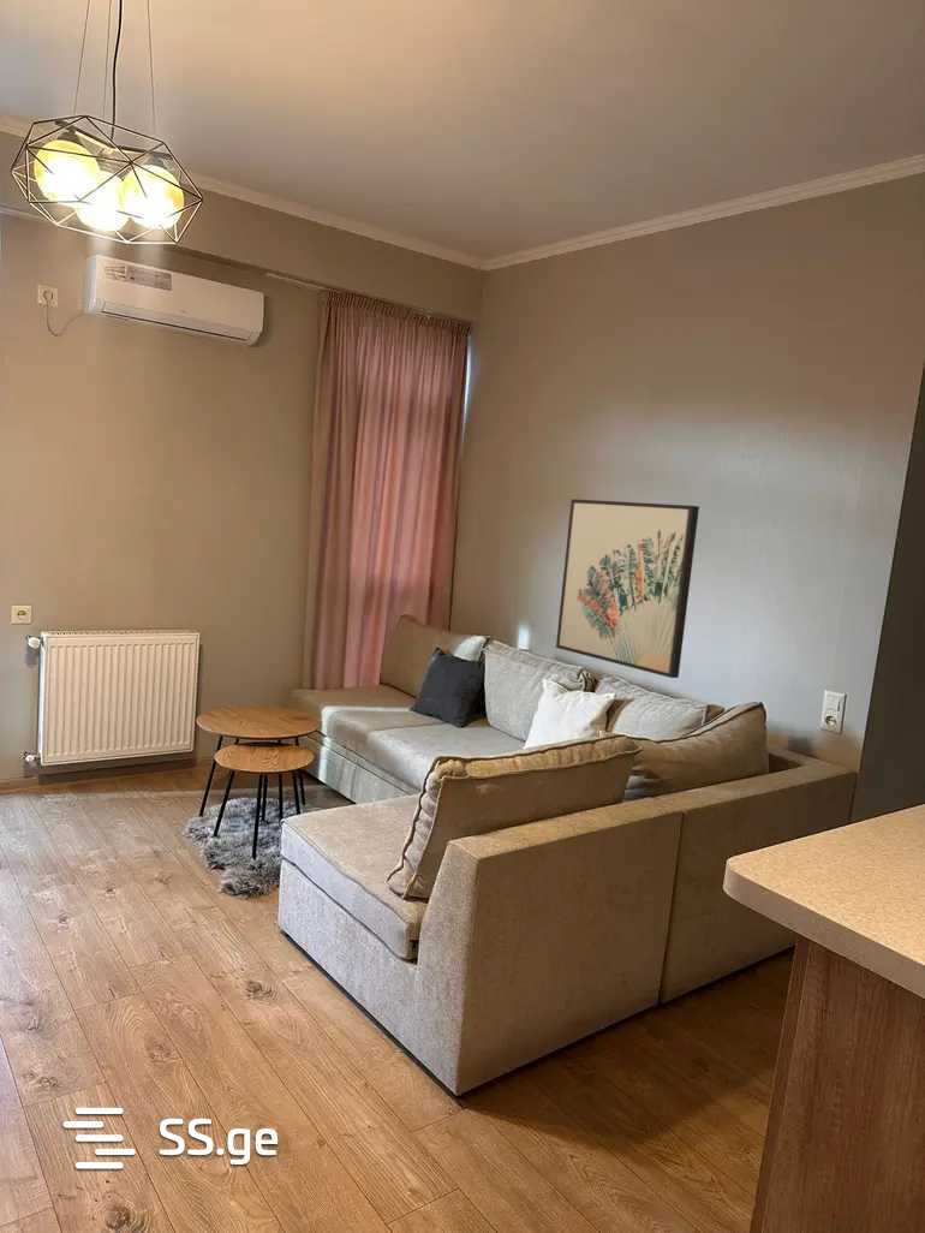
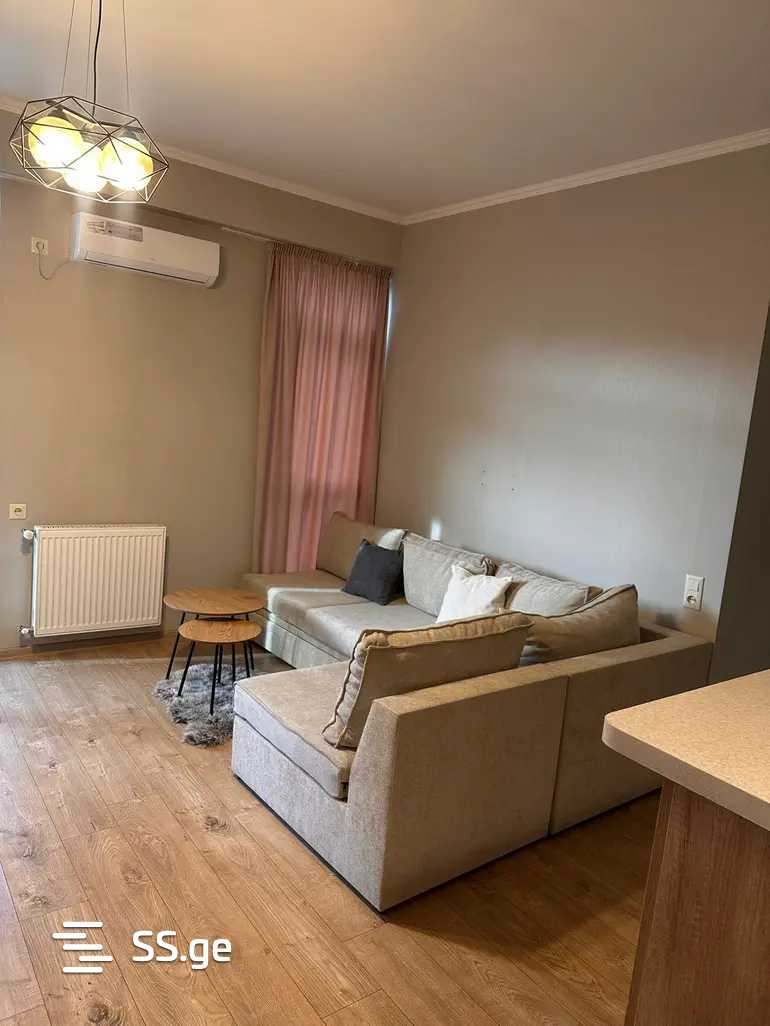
- wall art (621, 583)
